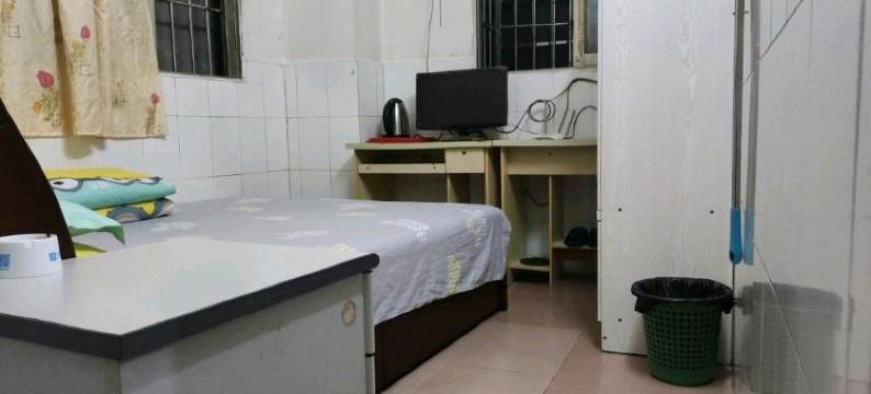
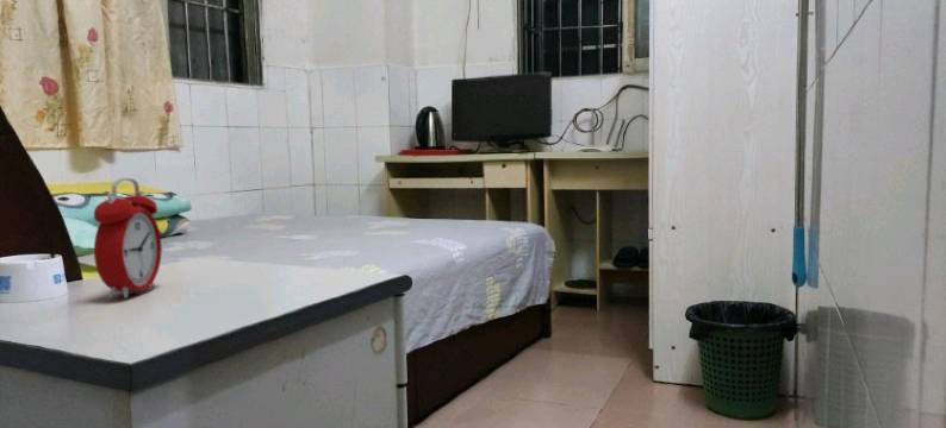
+ alarm clock (127, 235)
